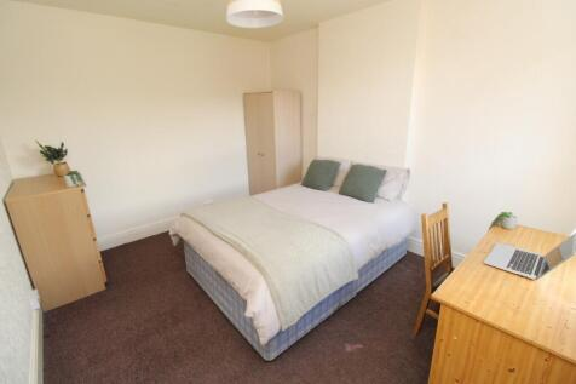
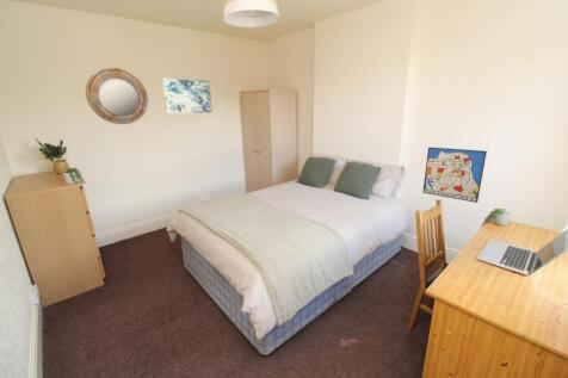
+ wall art (189, 97)
+ wall art (451, 173)
+ home mirror (118, 97)
